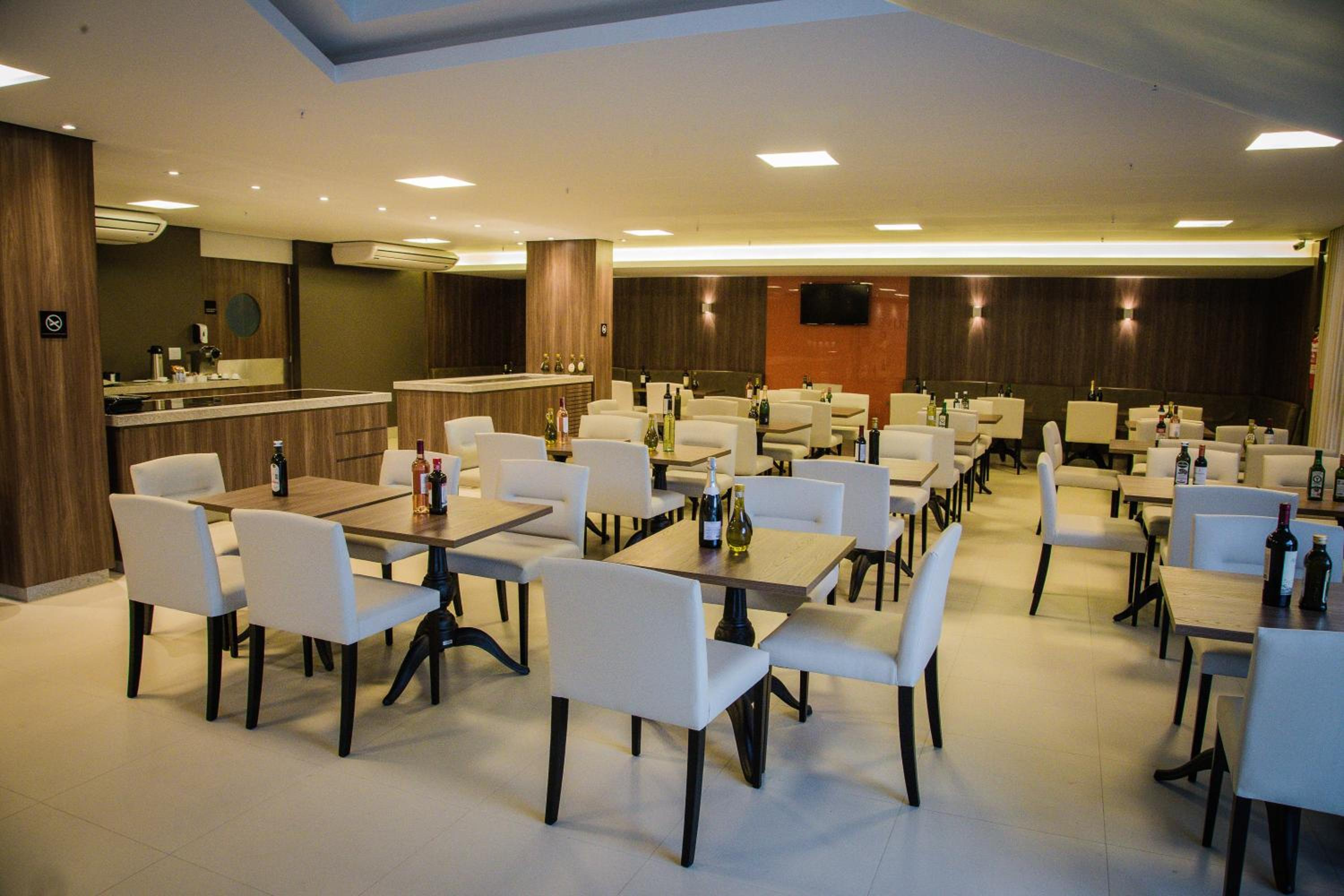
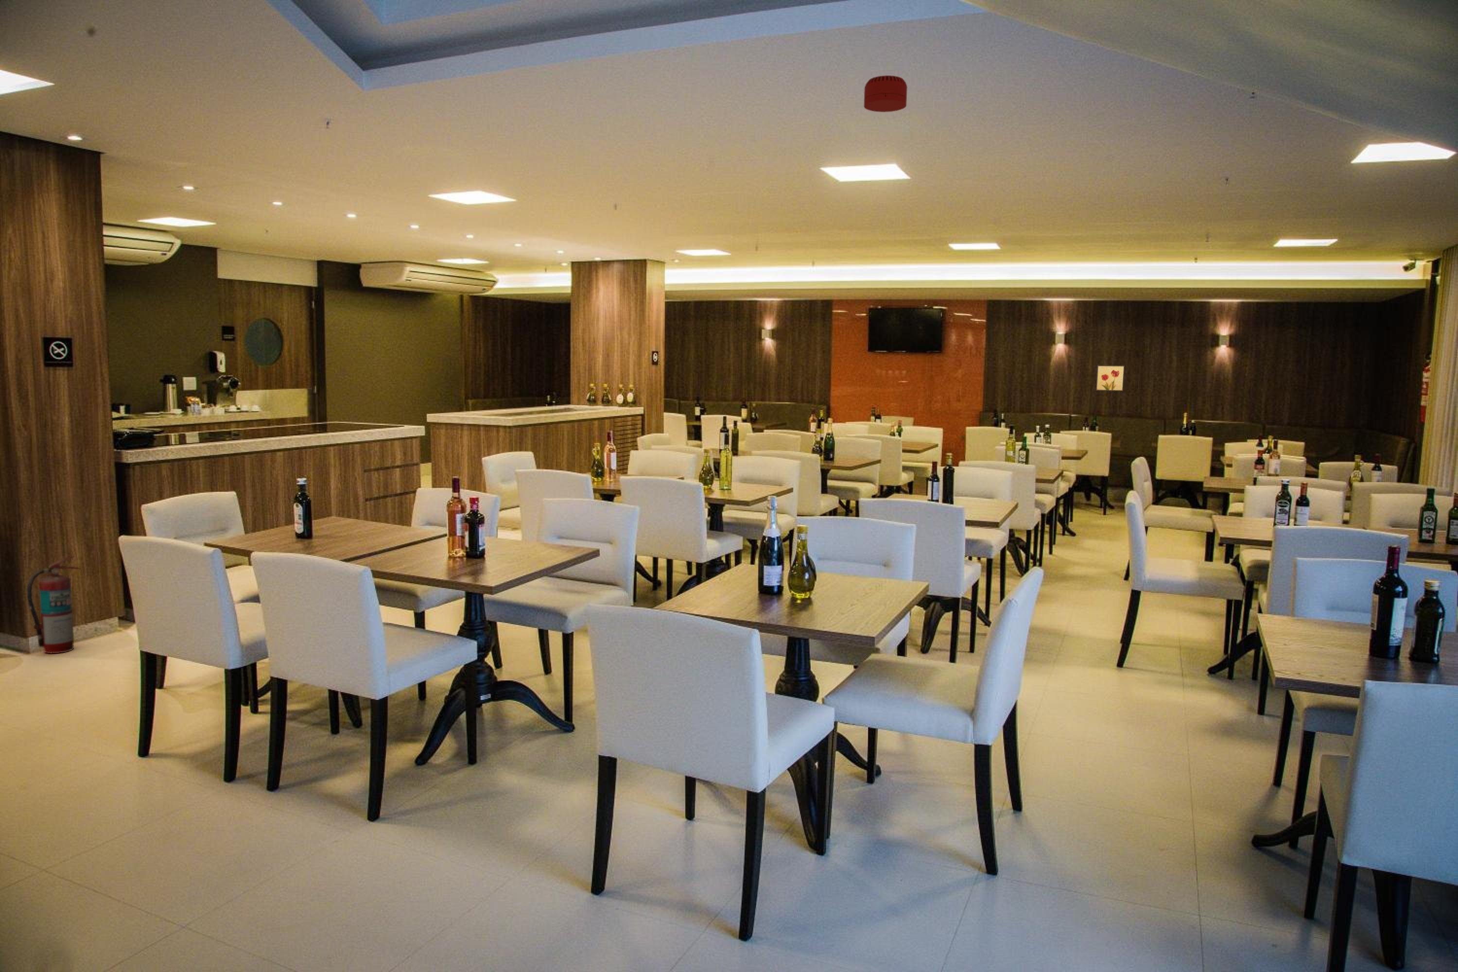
+ fire extinguisher (55, 604)
+ smoke detector (885, 93)
+ wall art (1110, 379)
